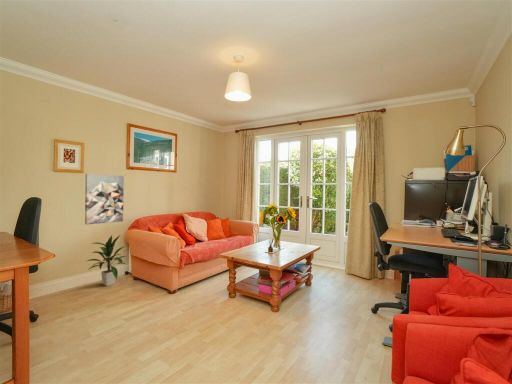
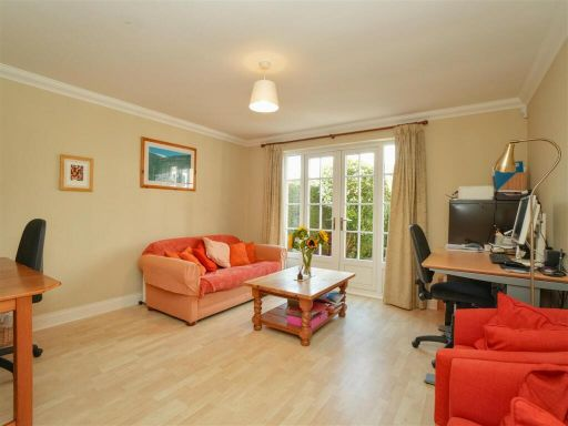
- wall art (105, 198)
- indoor plant (108, 260)
